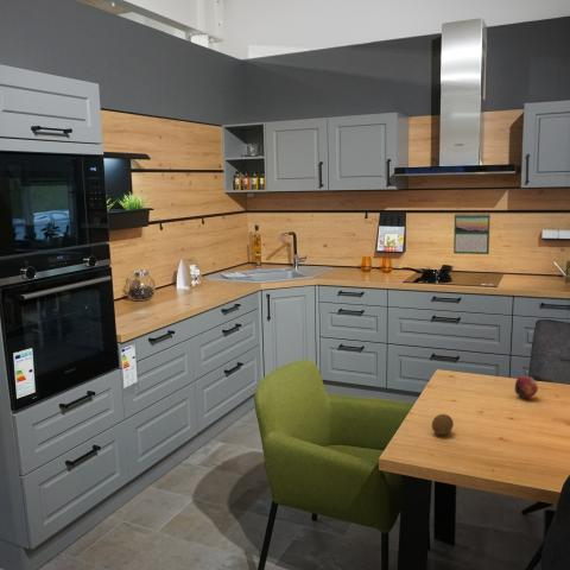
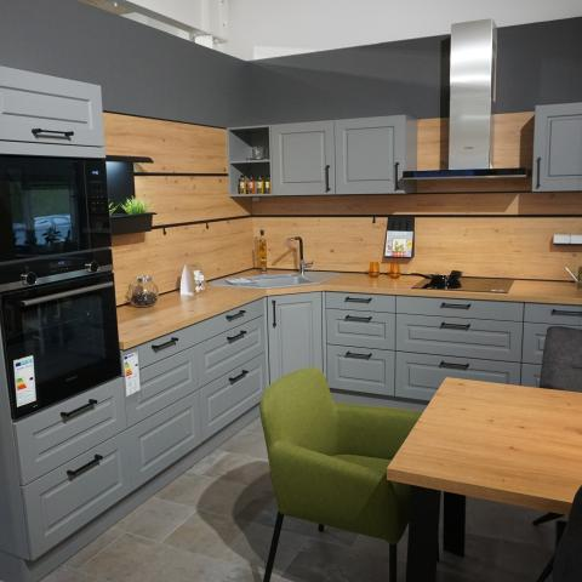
- fruit (525, 387)
- calendar (471, 233)
- fruit (442, 424)
